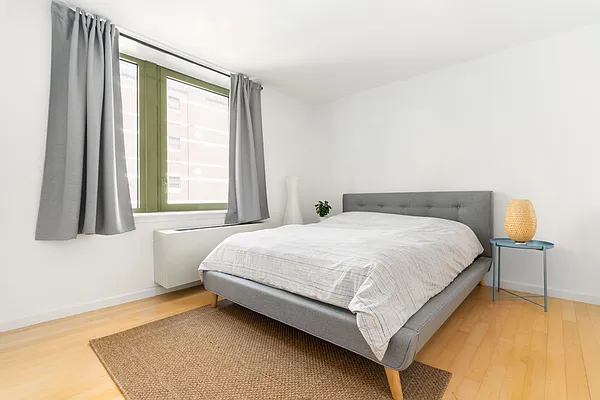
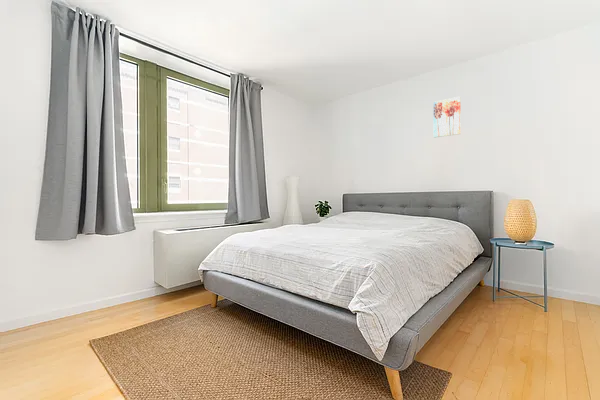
+ wall art (446, 117)
